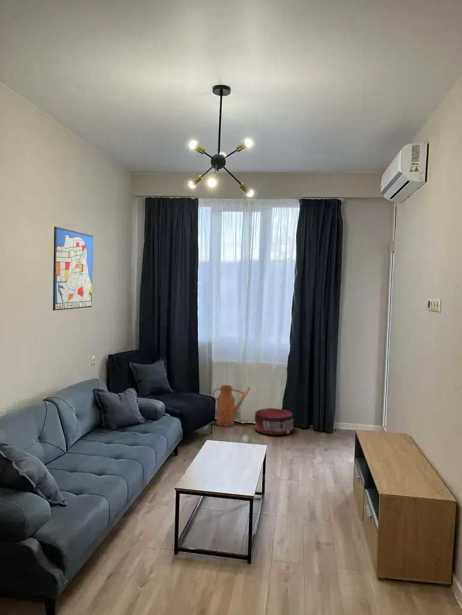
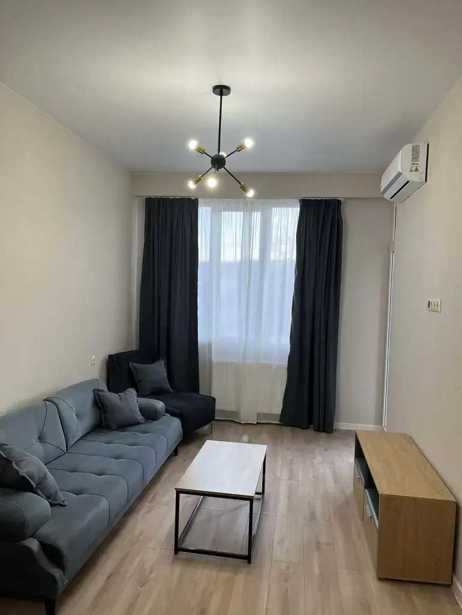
- wall art (74, 270)
- watering can (230, 405)
- pouf (274, 420)
